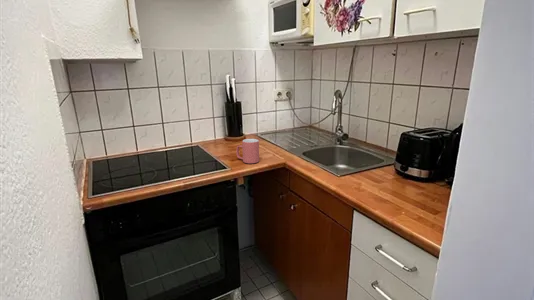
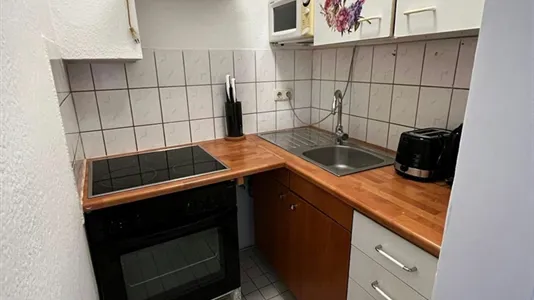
- mug (247, 150)
